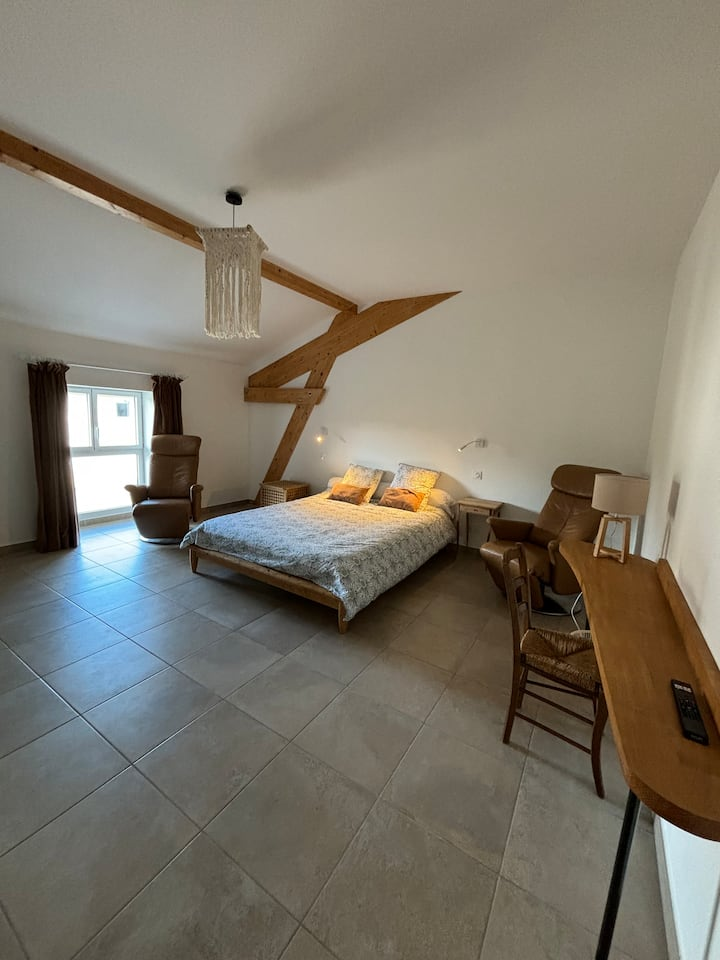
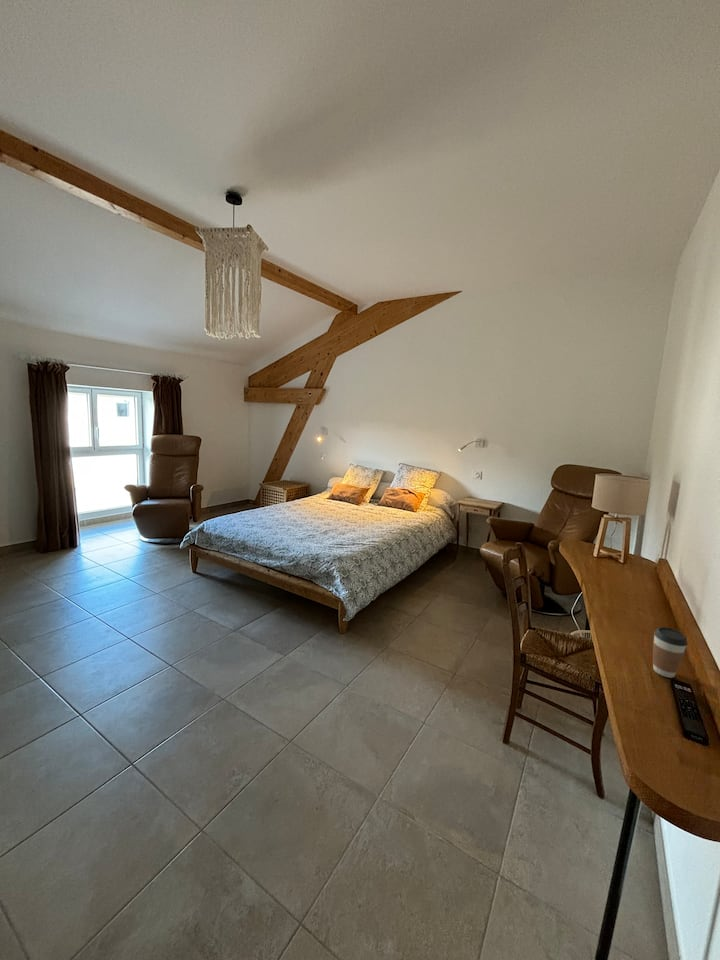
+ coffee cup (667, 652)
